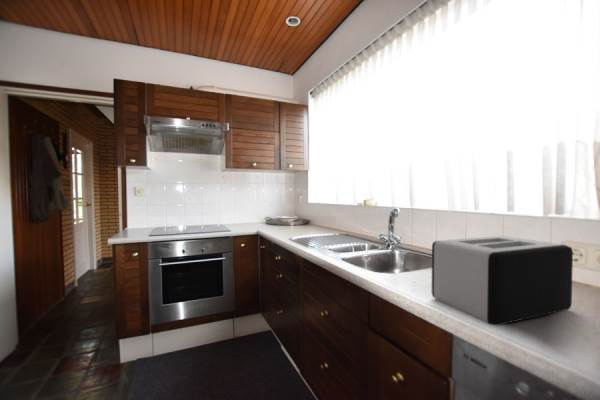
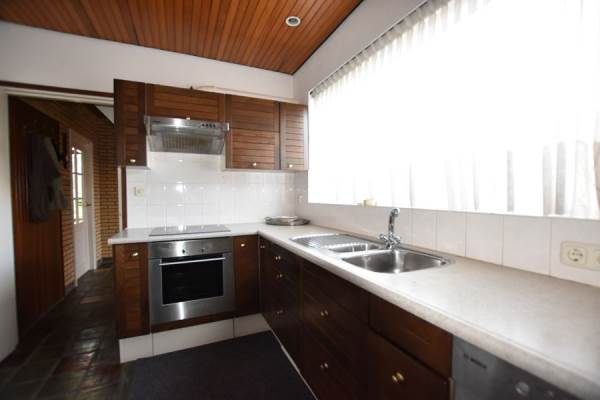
- toaster (497, 273)
